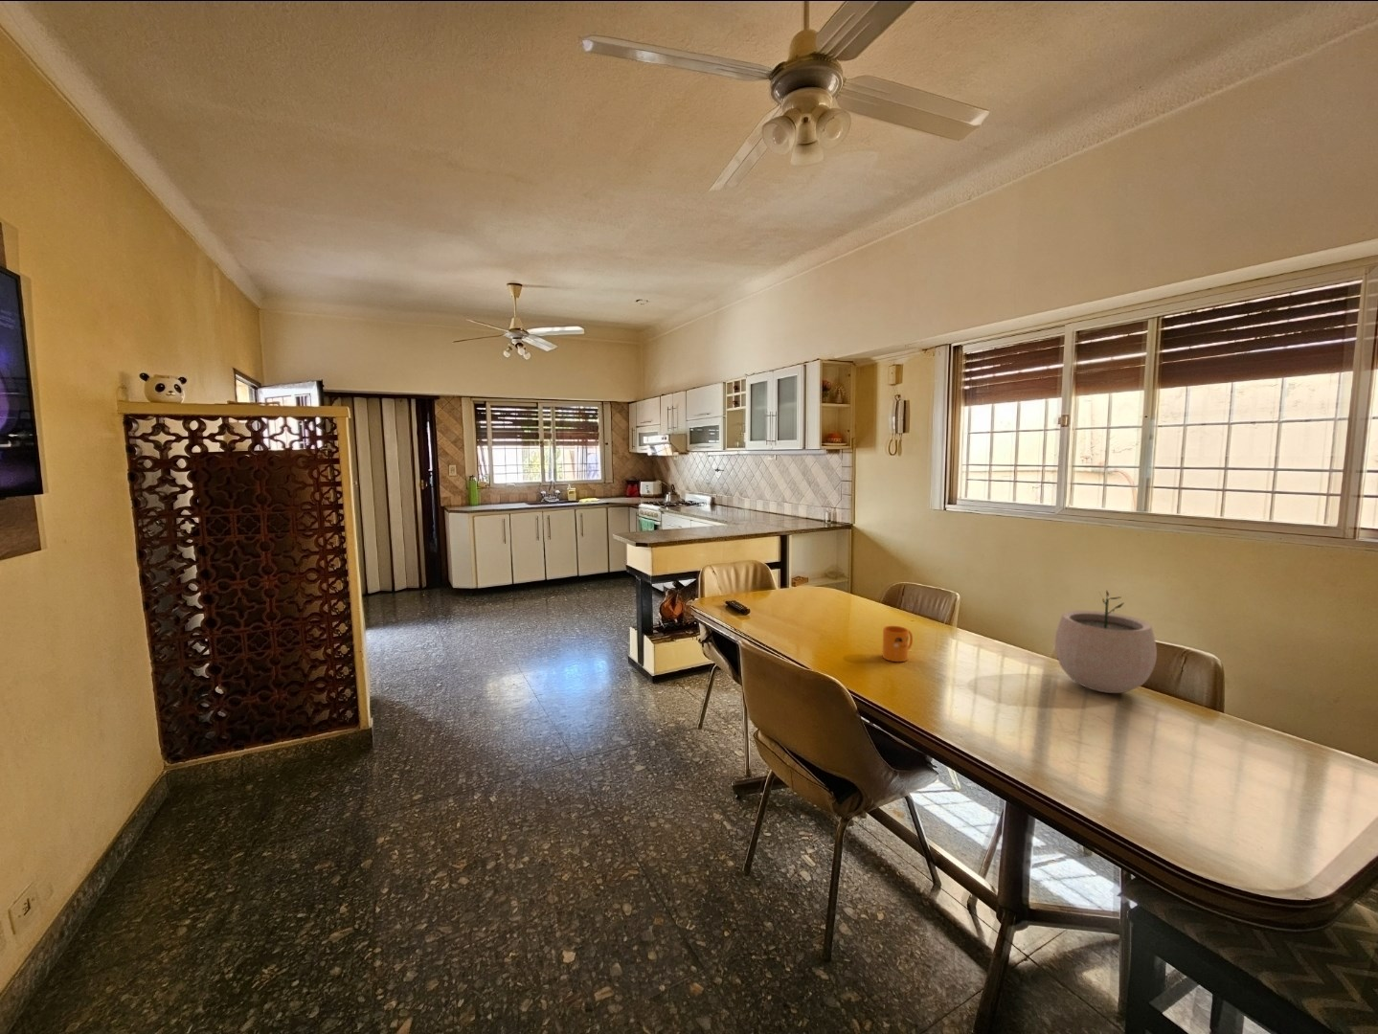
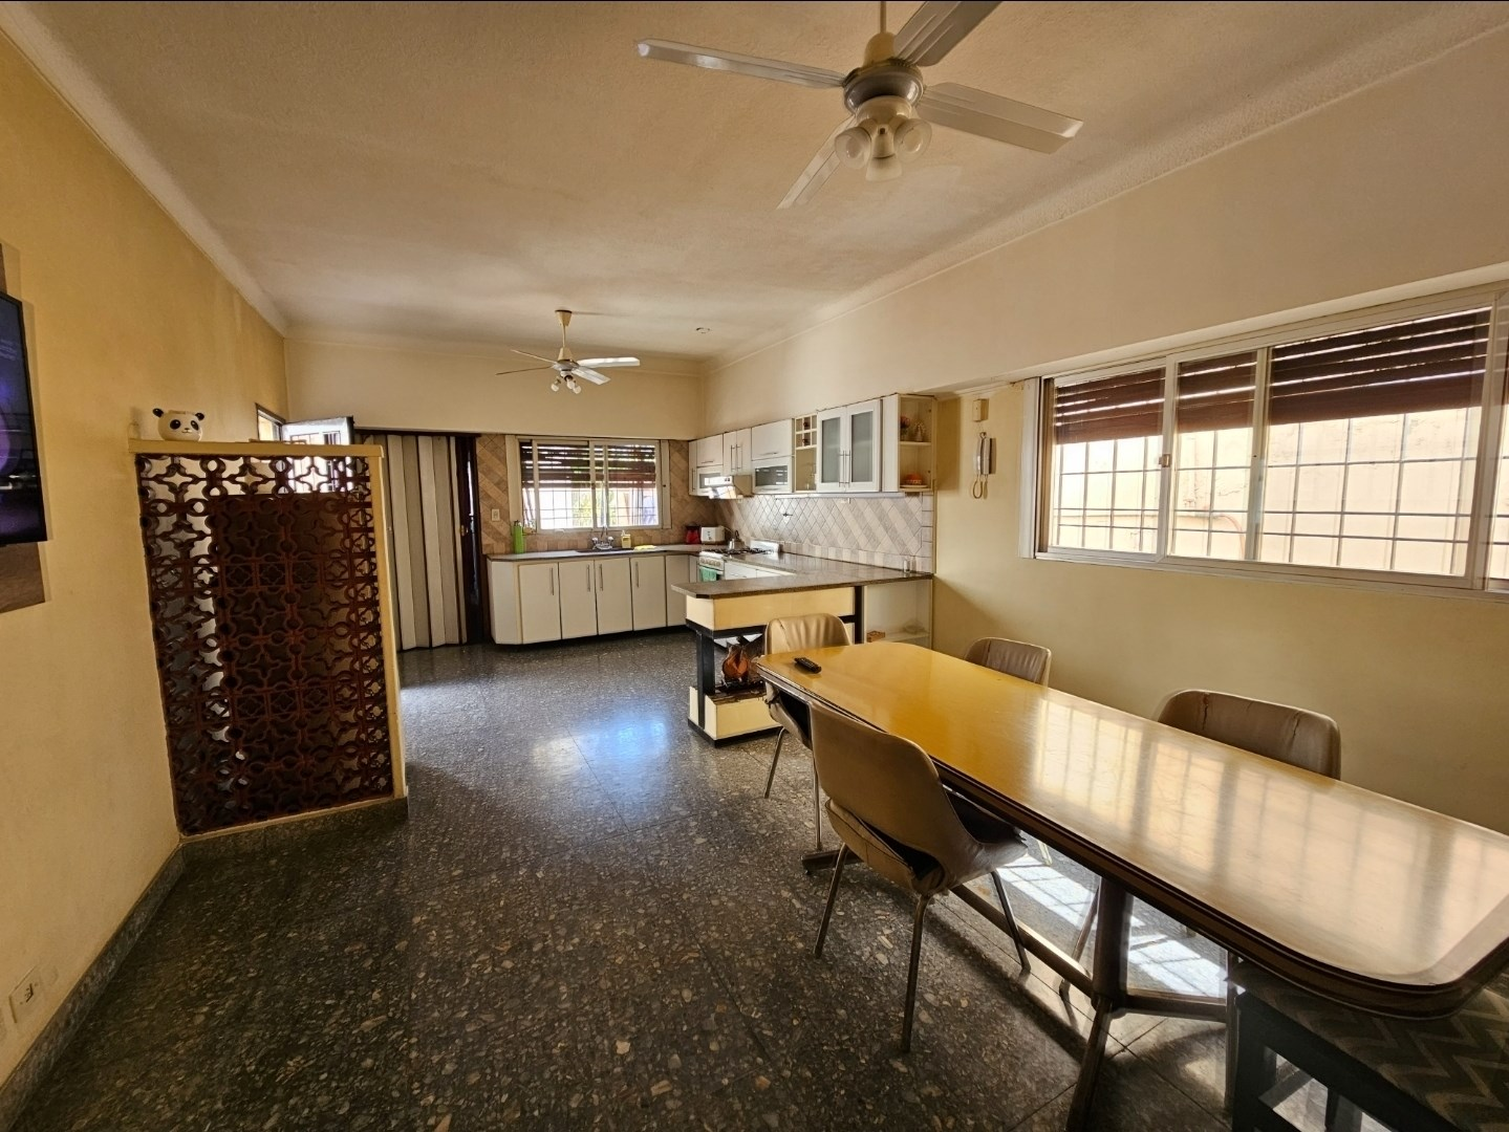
- mug (898, 642)
- plant pot (1103, 639)
